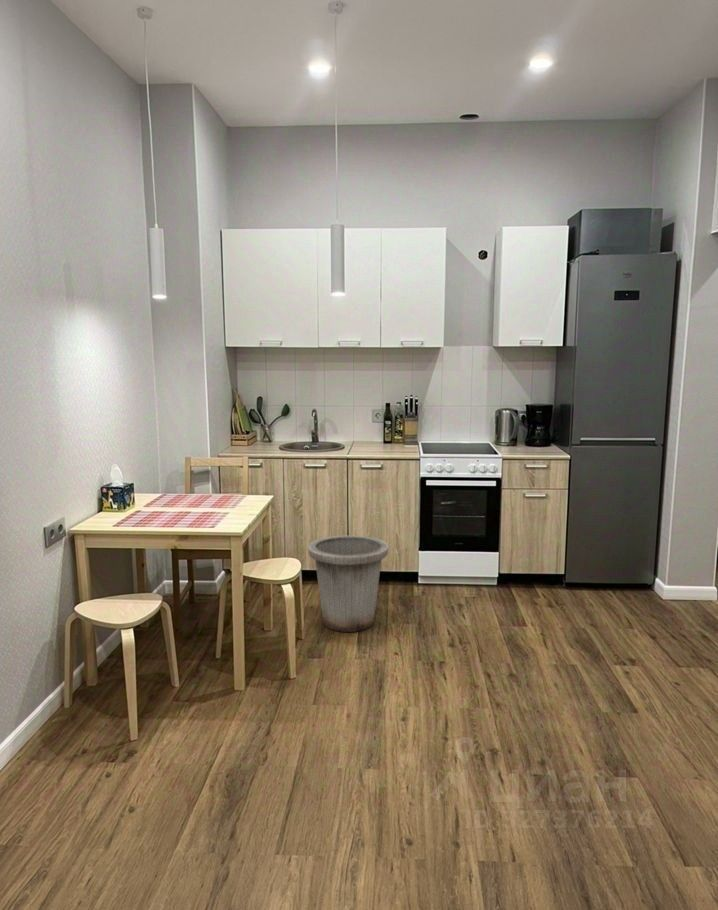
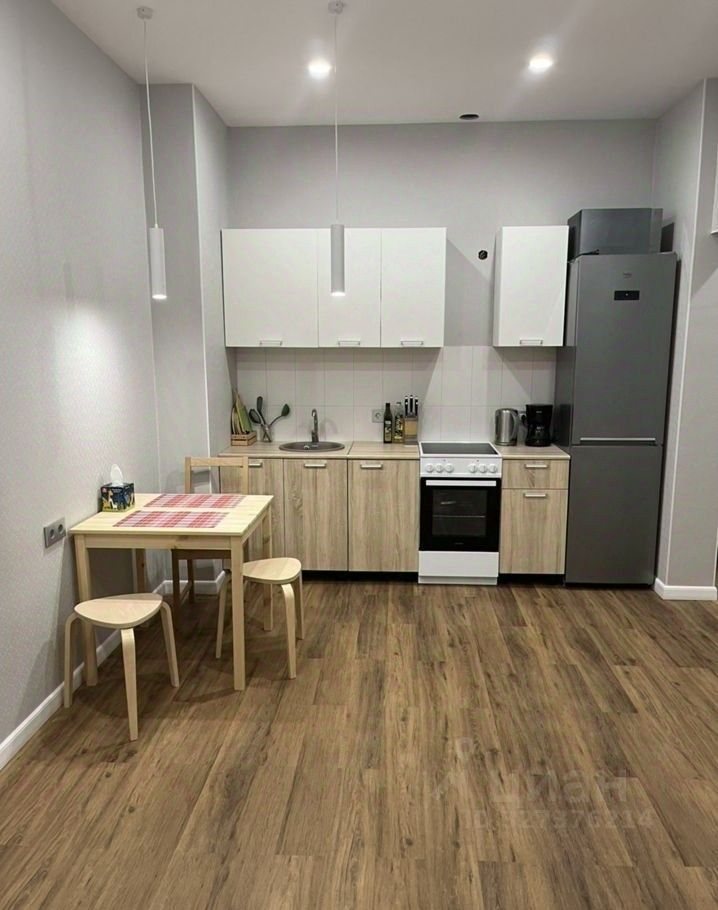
- trash can (348, 584)
